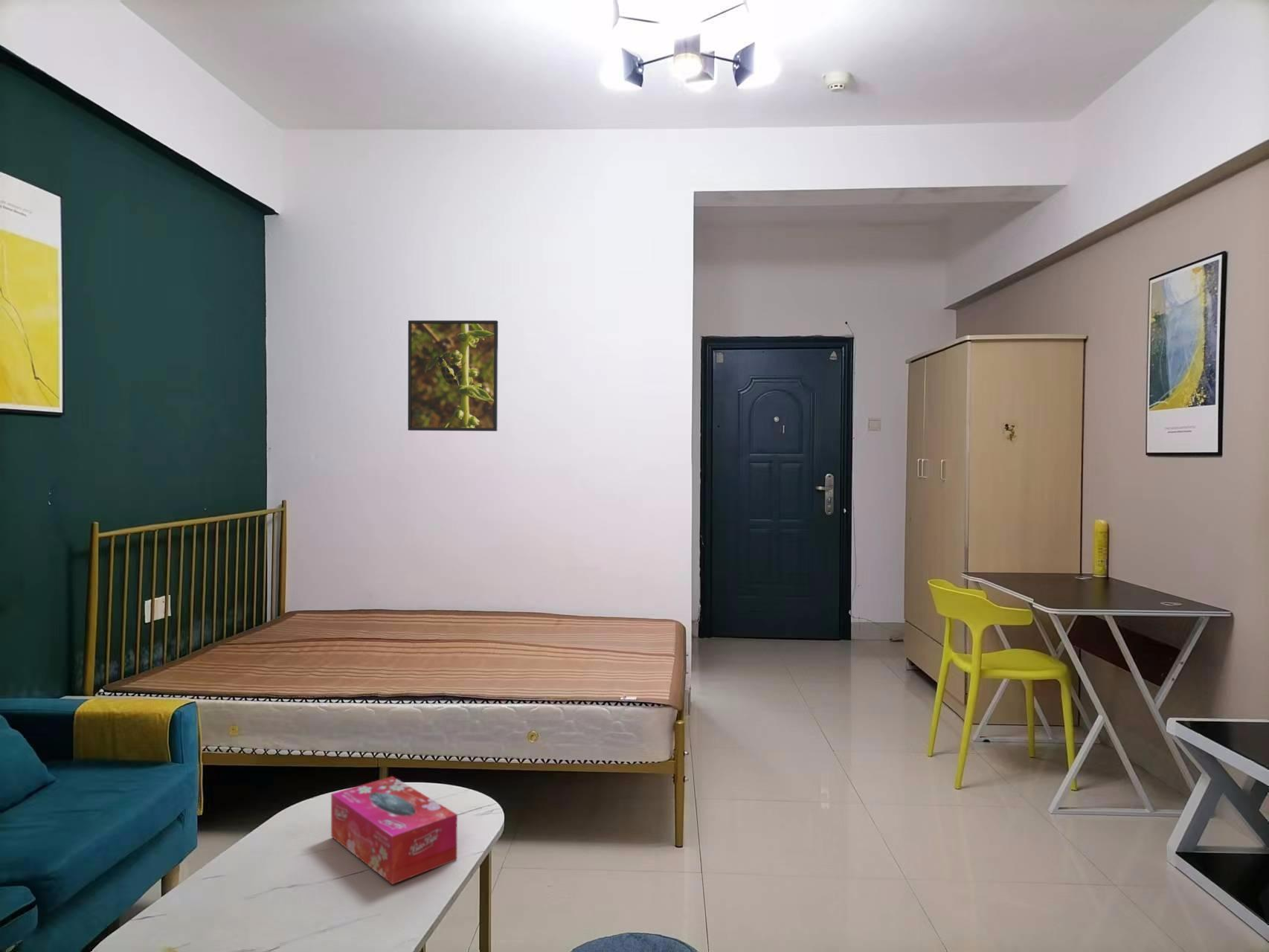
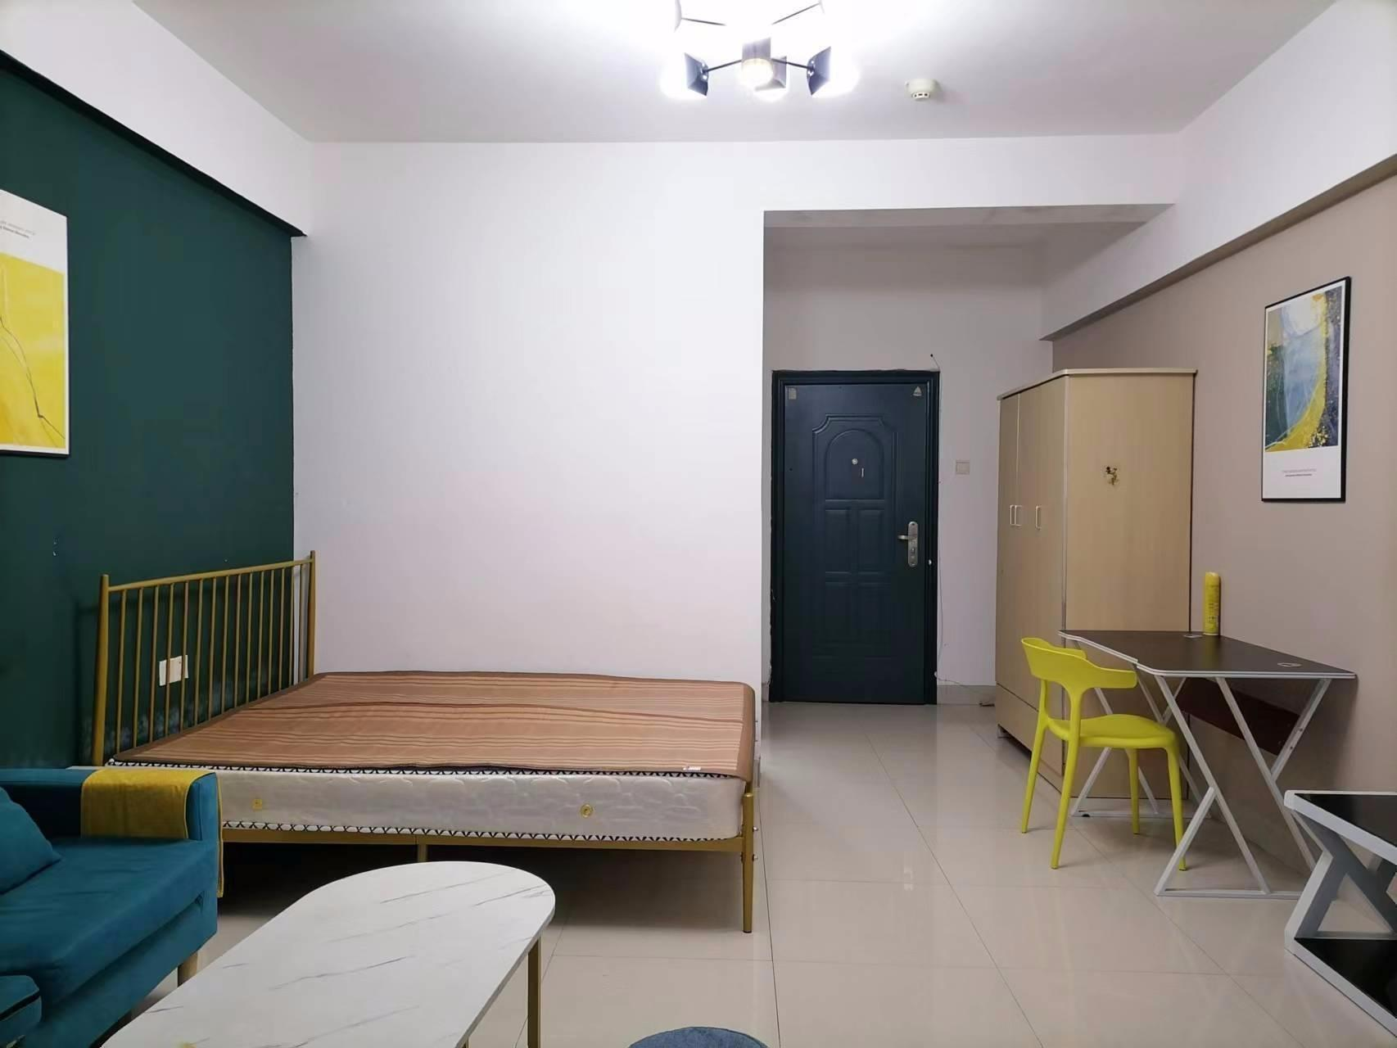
- tissue box (392, 826)
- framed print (452, 376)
